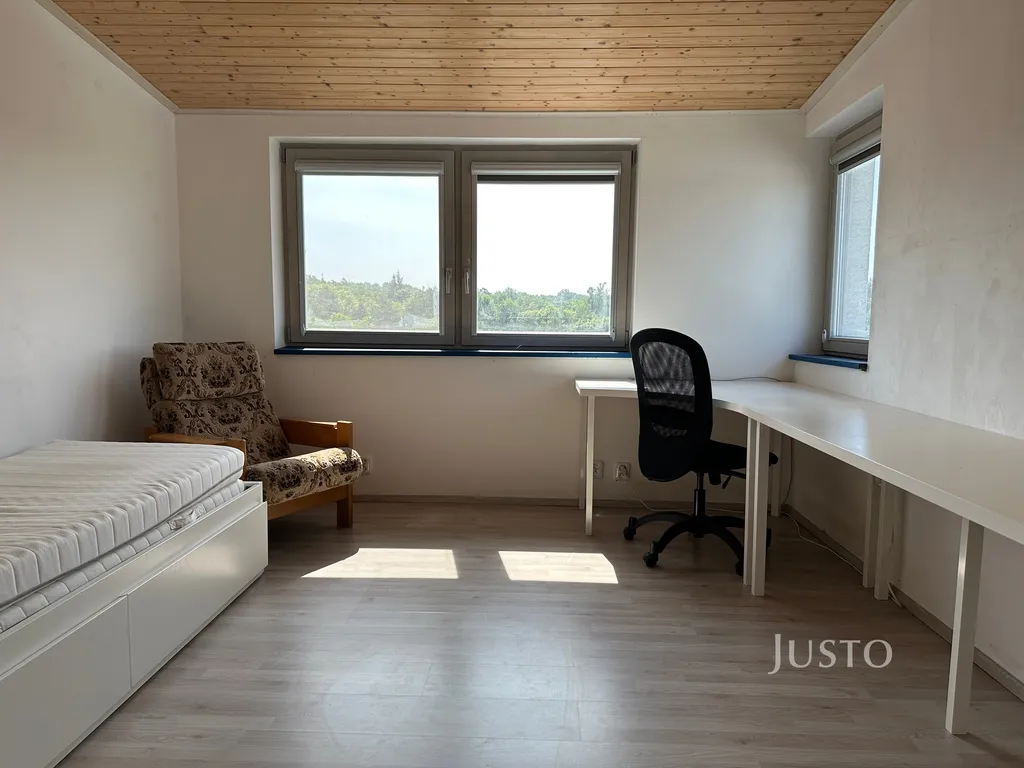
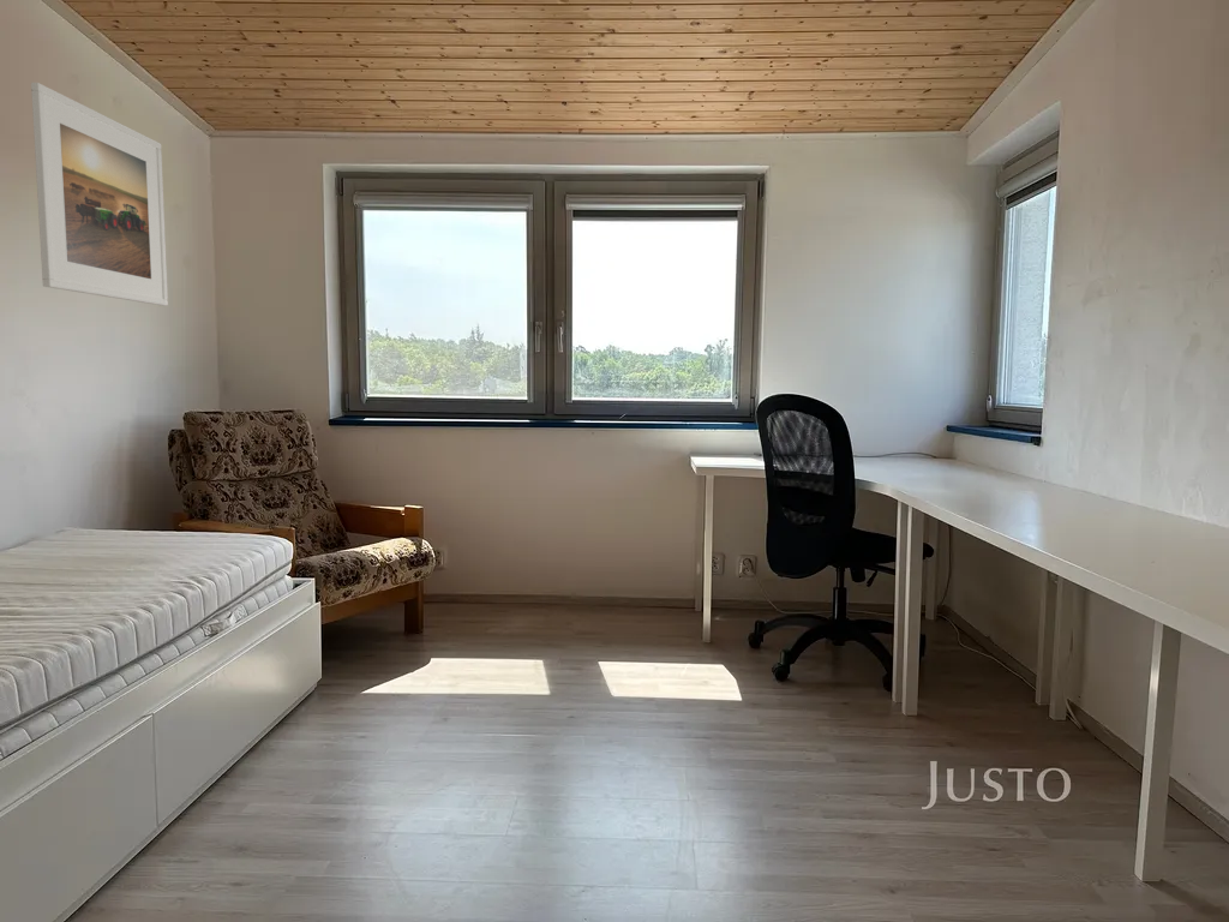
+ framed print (108, 208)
